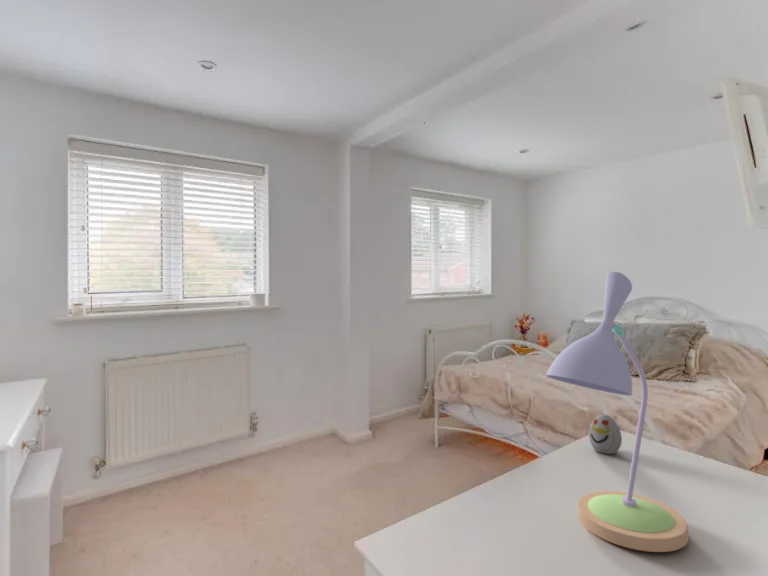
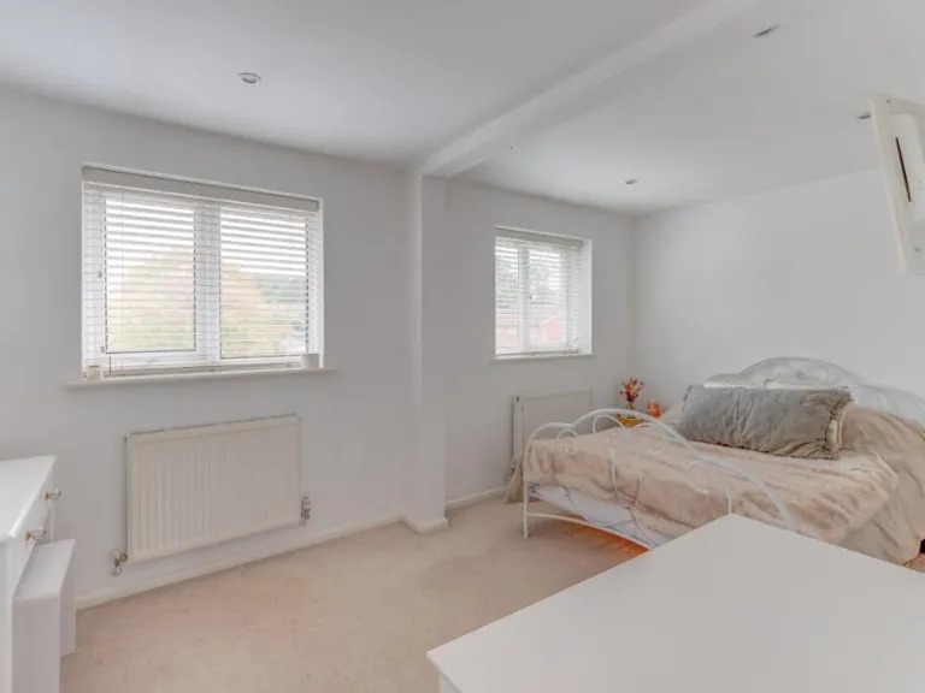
- decorative egg (604, 432)
- desk lamp (610, 392)
